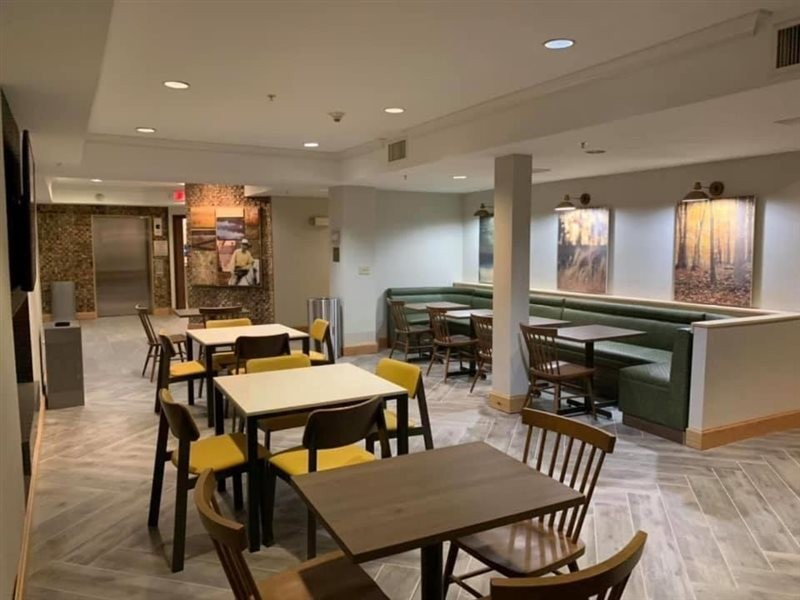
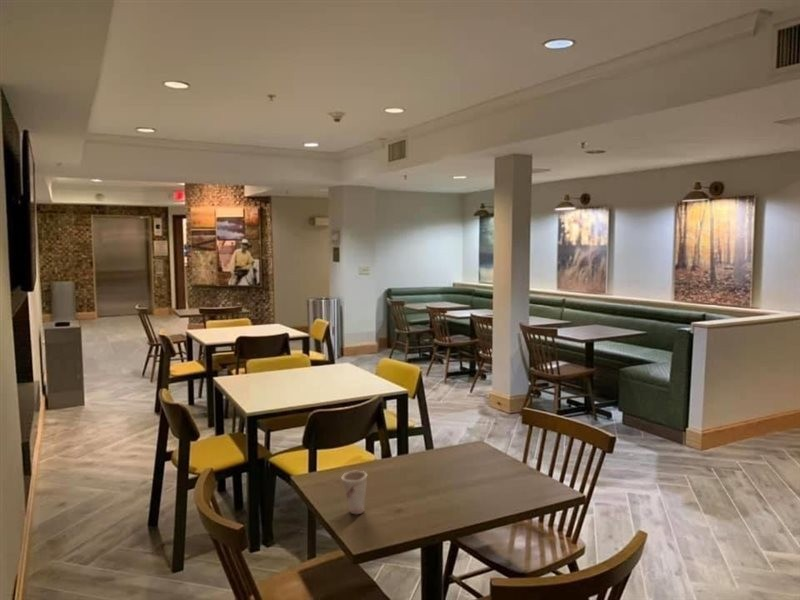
+ cup (354, 493)
